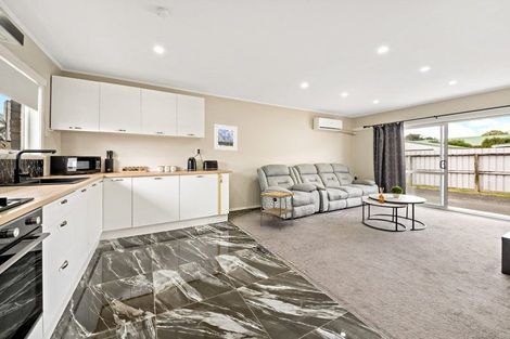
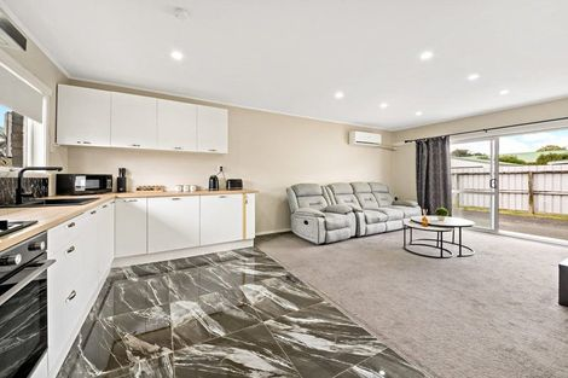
- side table (277, 209)
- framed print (226, 138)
